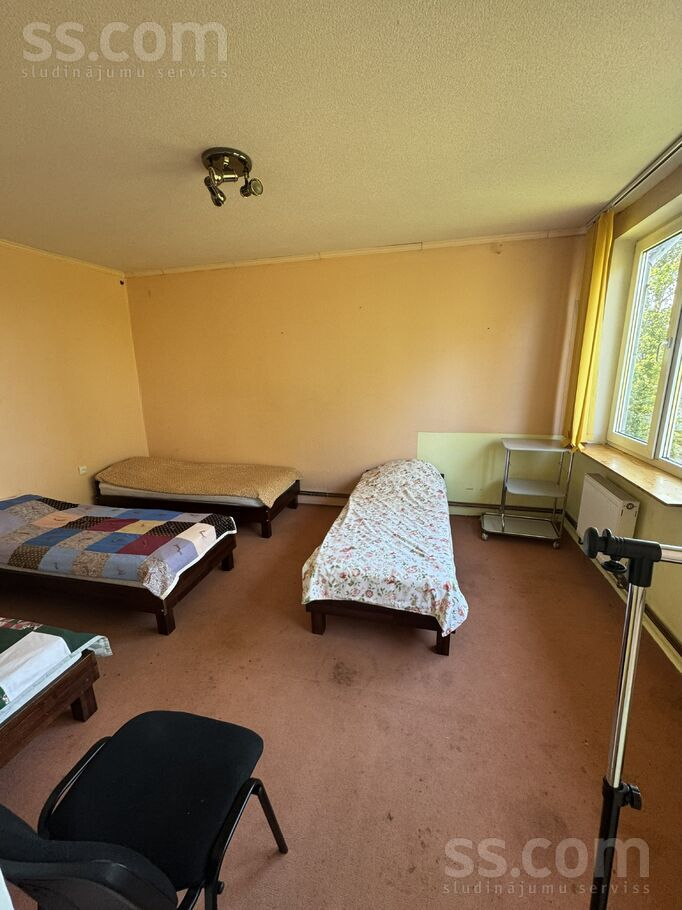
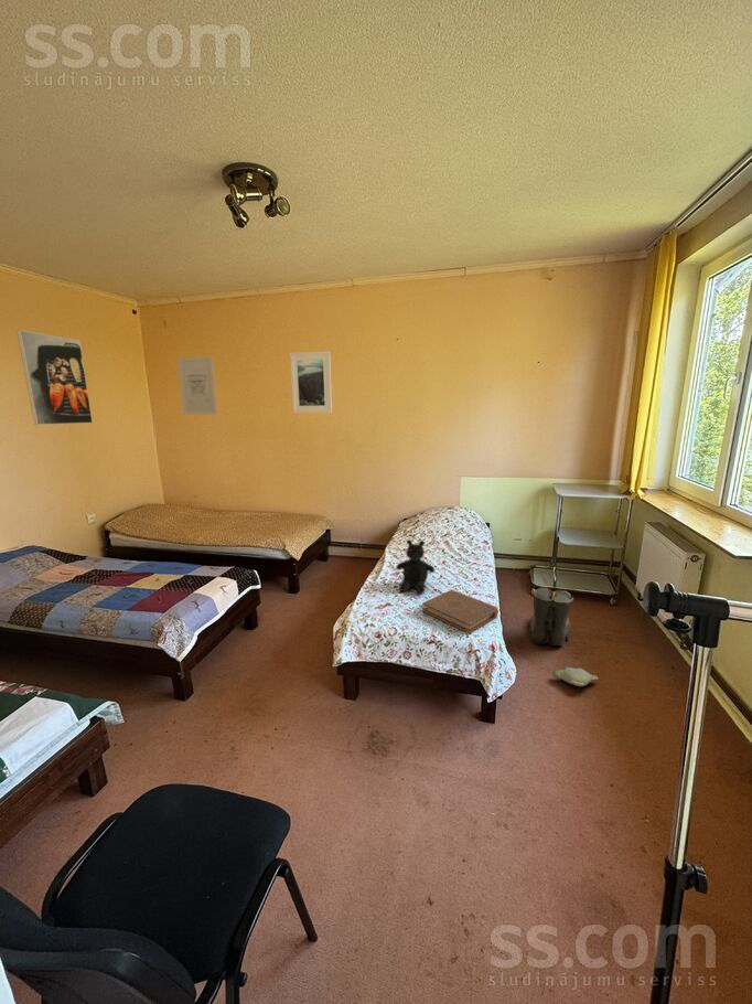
+ plush toy (577, 677)
+ book (460, 609)
+ wall art (197, 386)
+ boots (551, 610)
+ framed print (311, 383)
+ teddy bear (413, 565)
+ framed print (57, 381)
